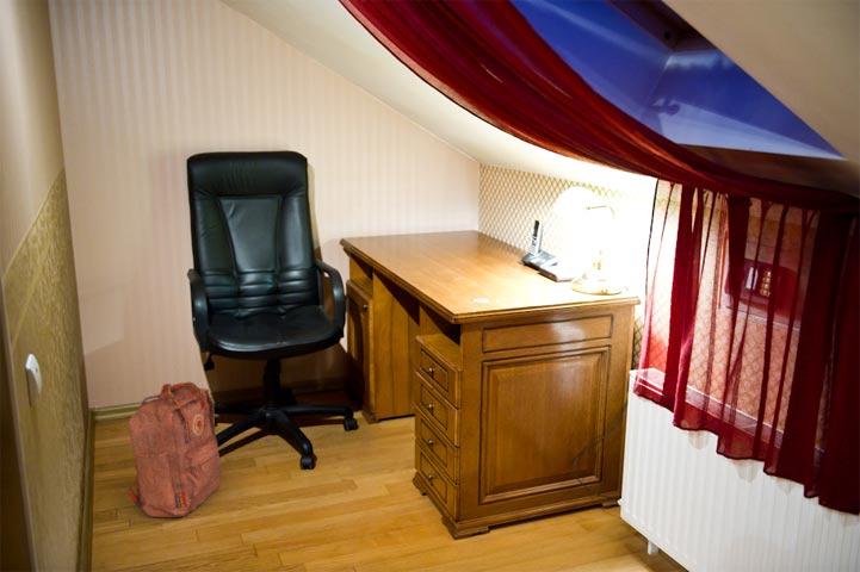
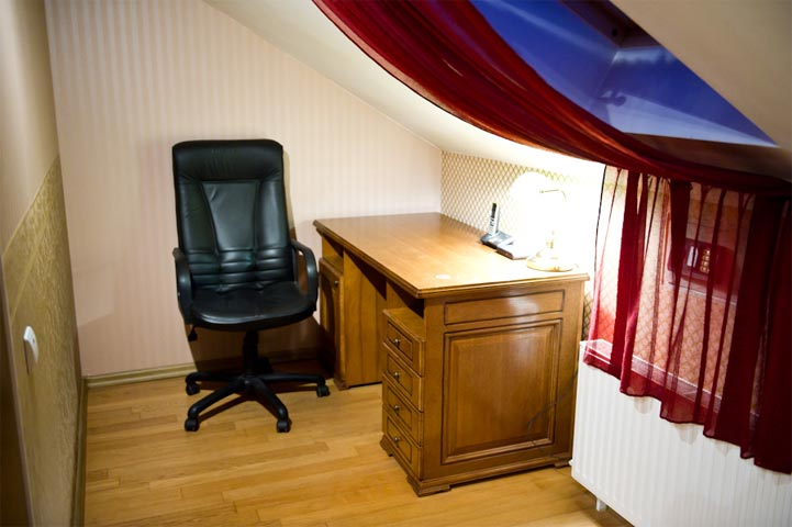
- backpack (172, 443)
